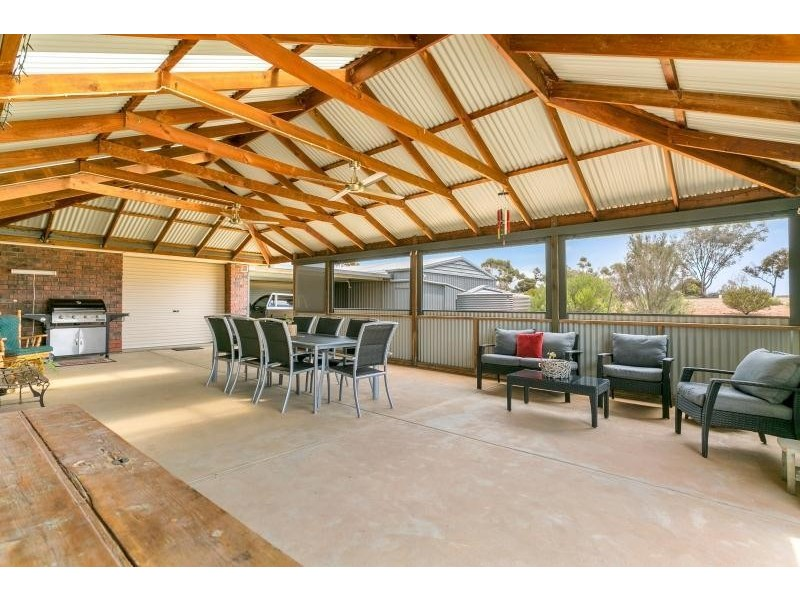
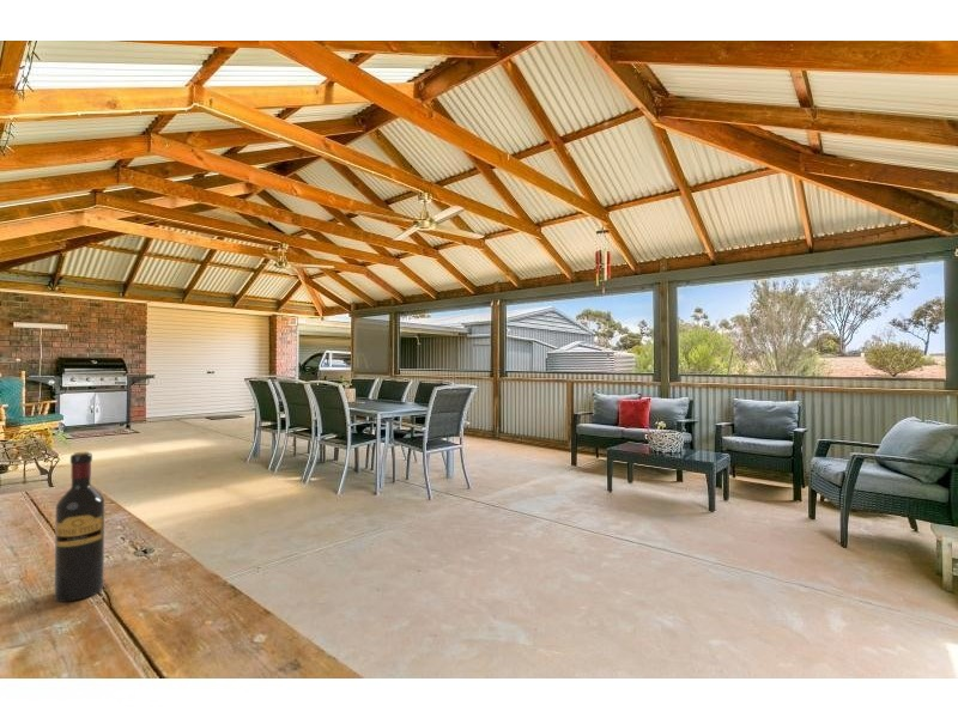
+ wine bottle (80, 522)
